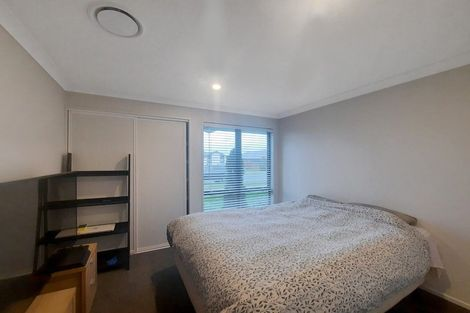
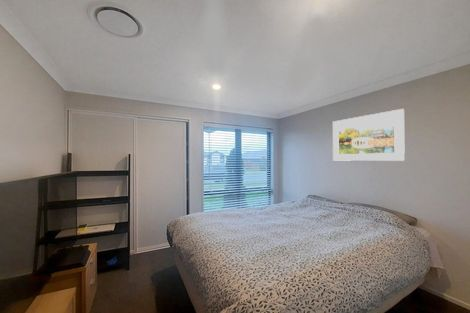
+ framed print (363, 138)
